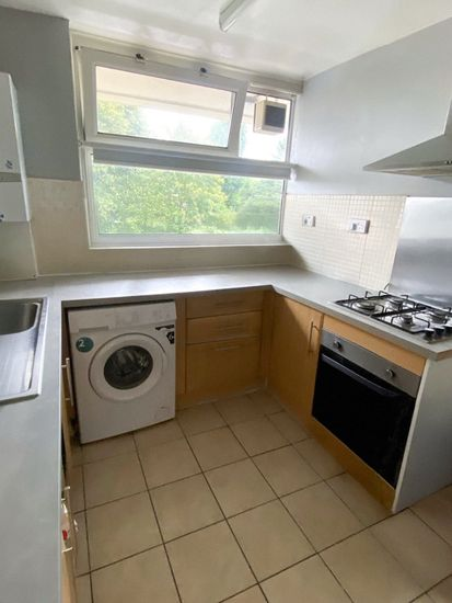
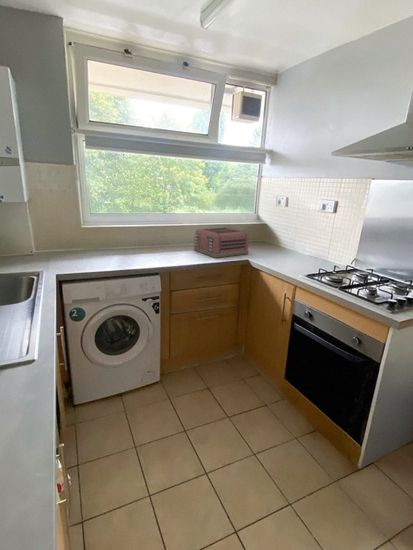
+ toaster (219, 241)
